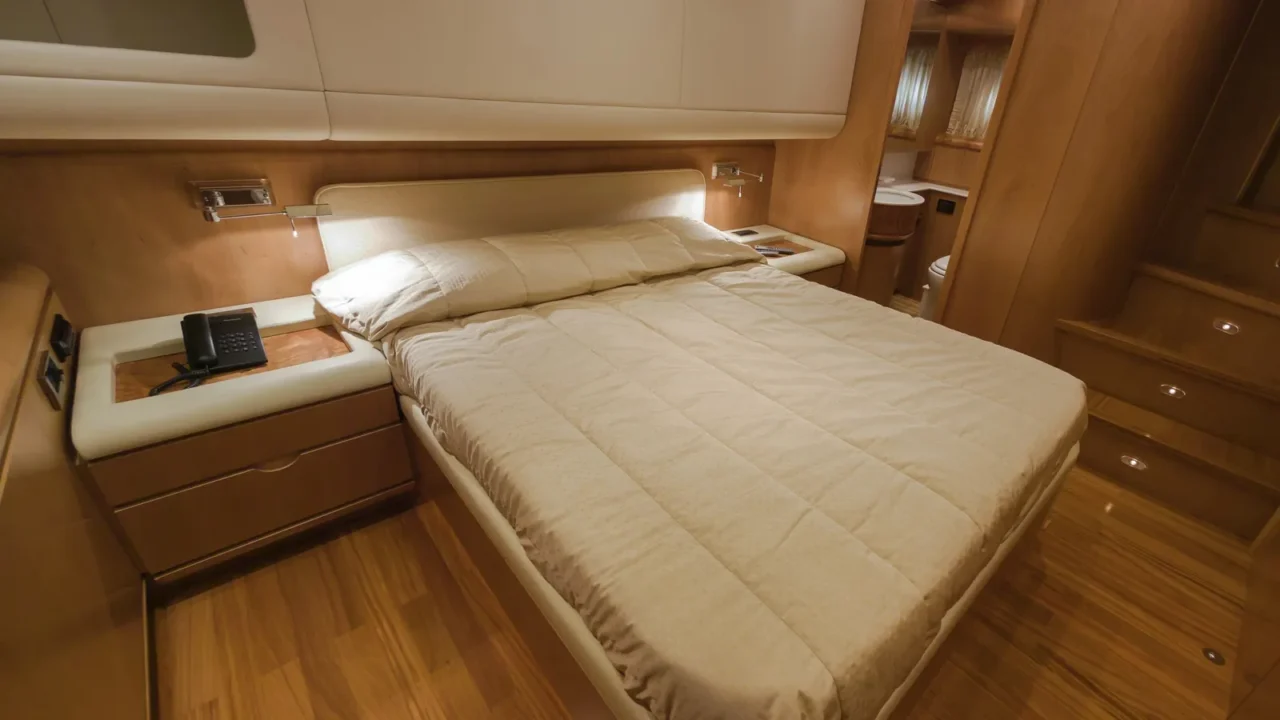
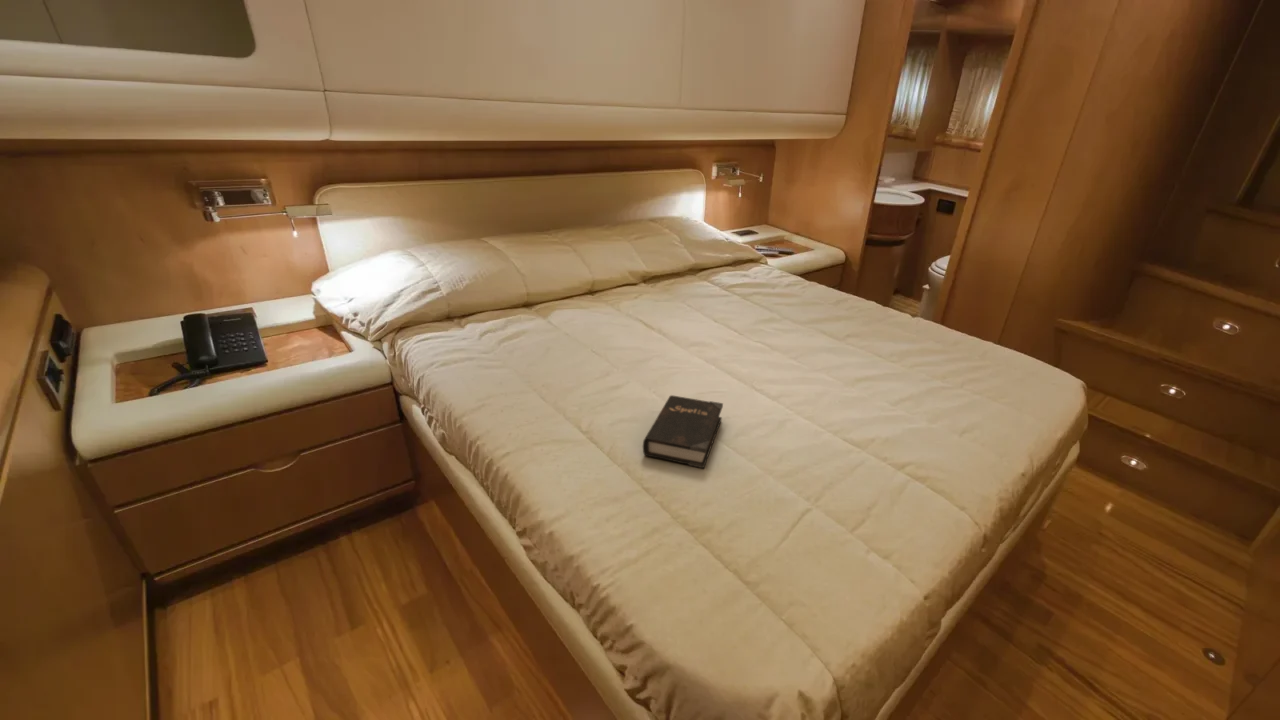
+ hardback book (684, 428)
